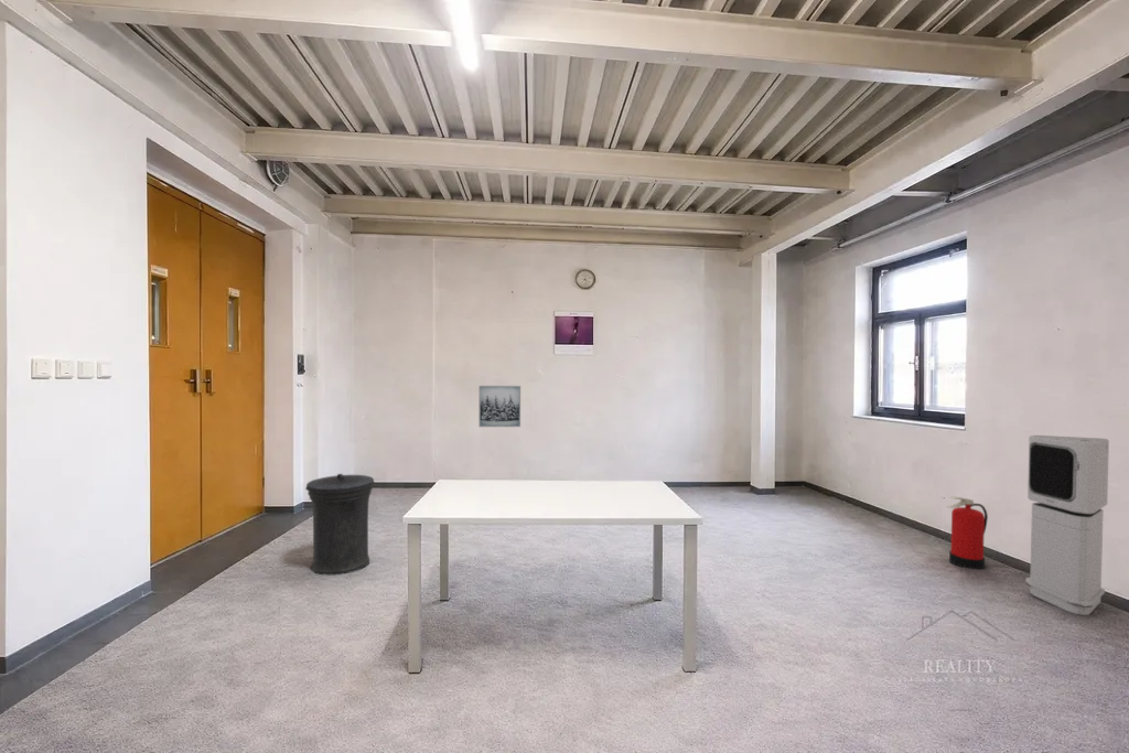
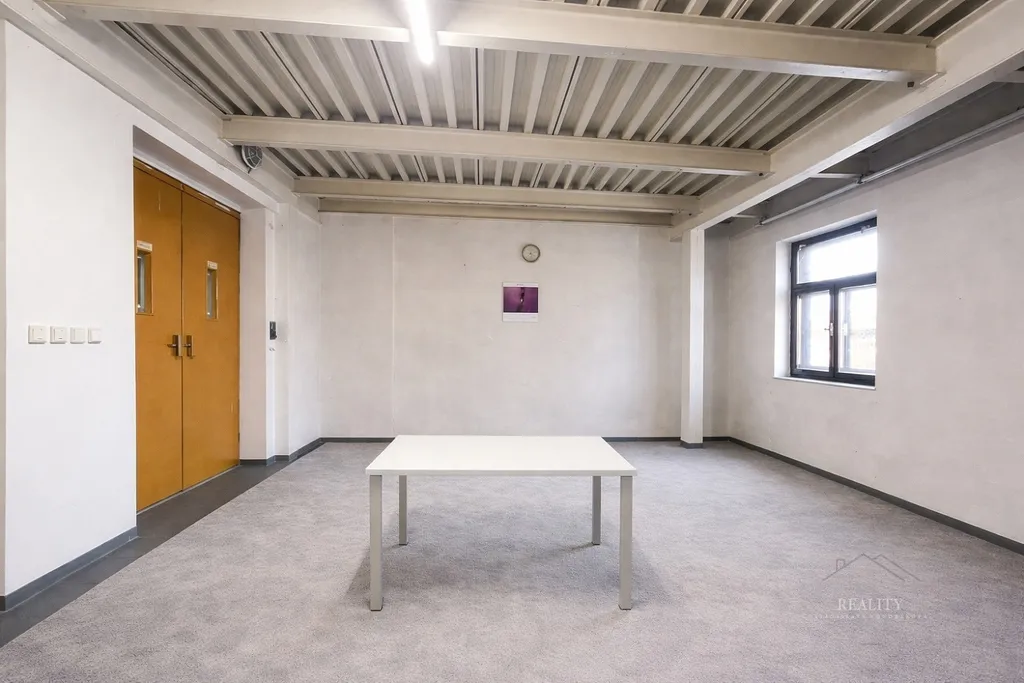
- fire extinguisher (967, 529)
- trash can (341, 519)
- air purifier (1076, 520)
- wall art (499, 406)
